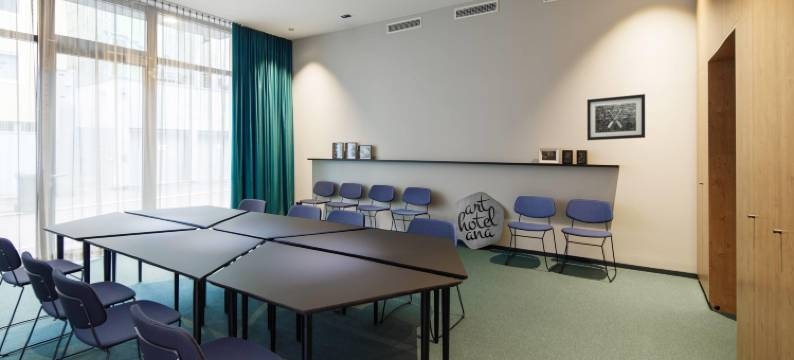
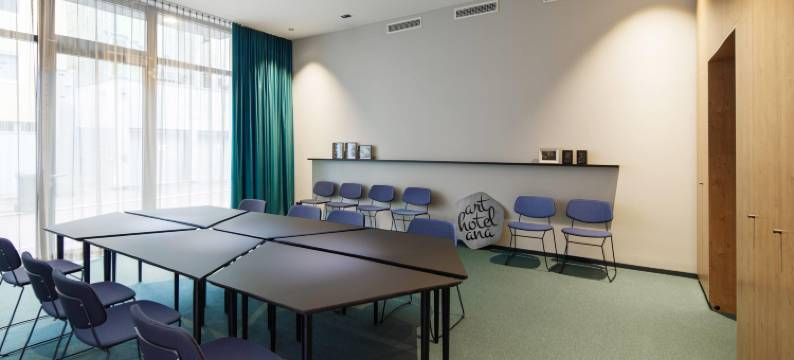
- wall art (615, 118)
